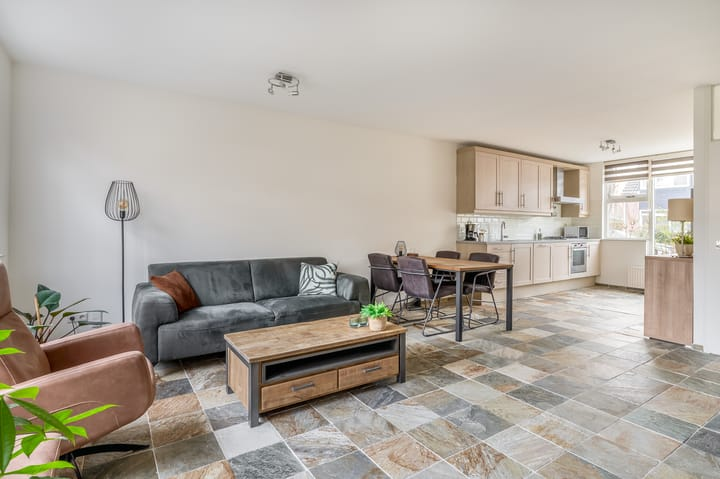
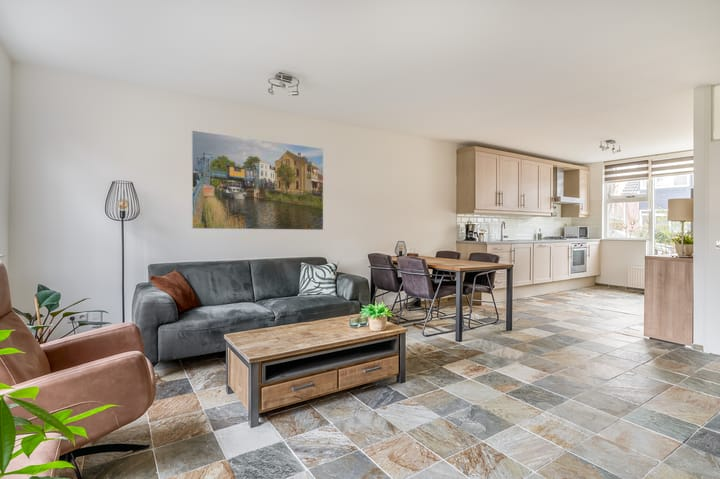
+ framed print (263, 185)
